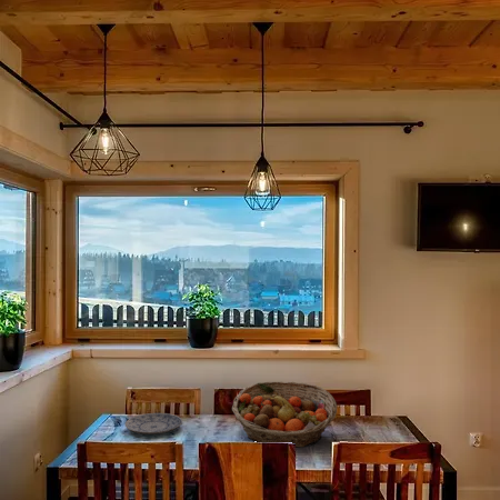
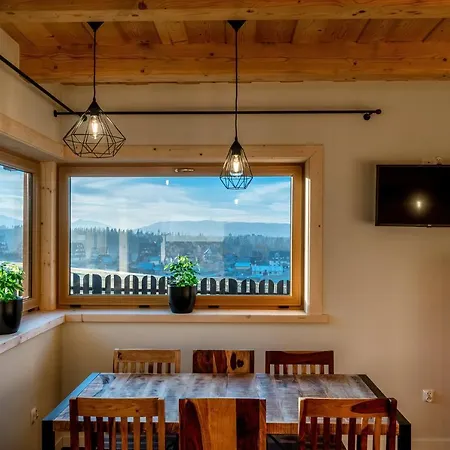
- fruit basket (283, 412)
- plate (153, 424)
